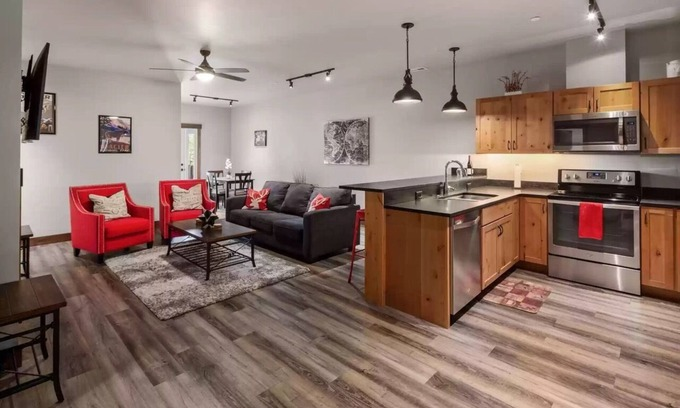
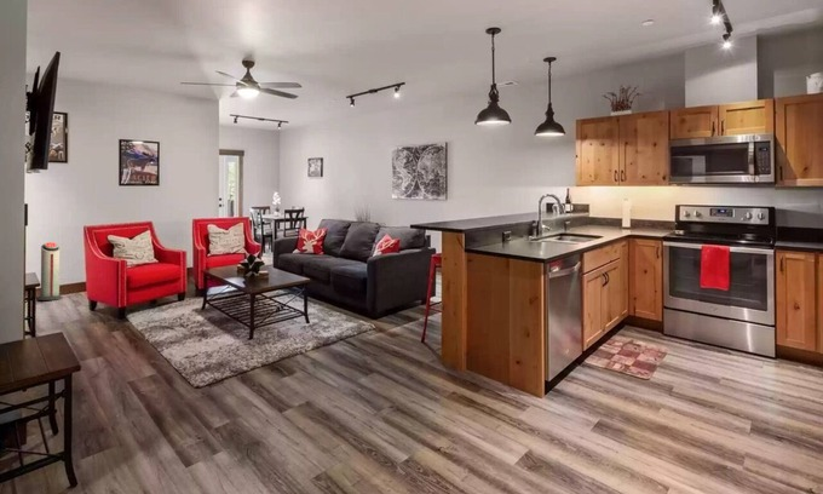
+ air purifier (50, 270)
